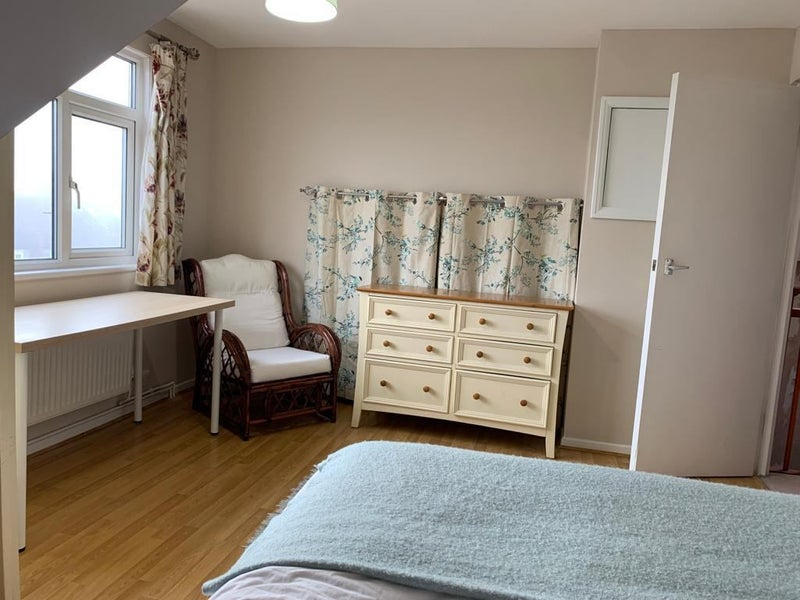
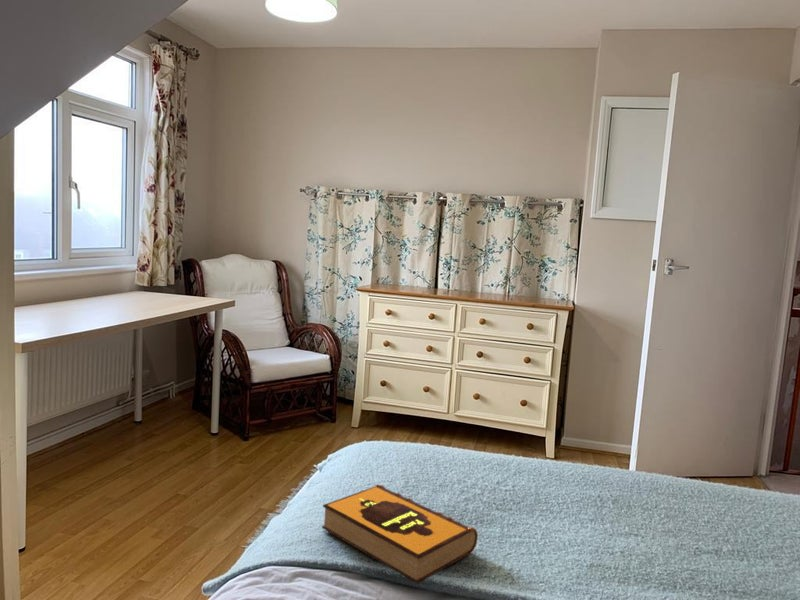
+ hardback book (399, 527)
